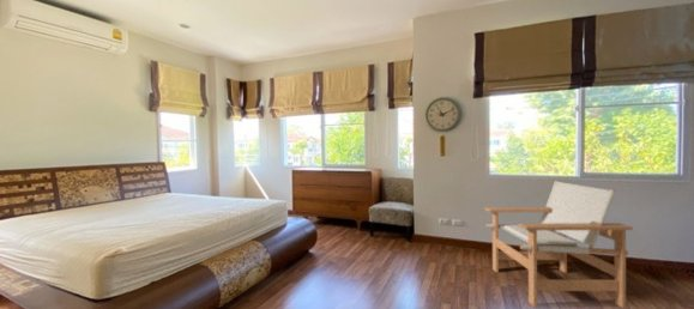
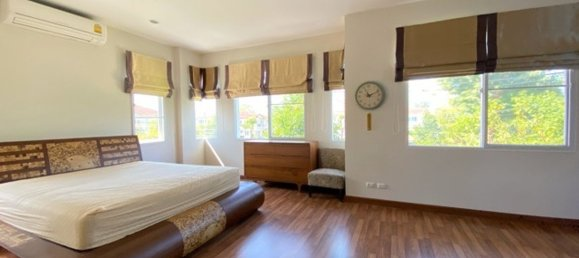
- lounge chair (547, 235)
